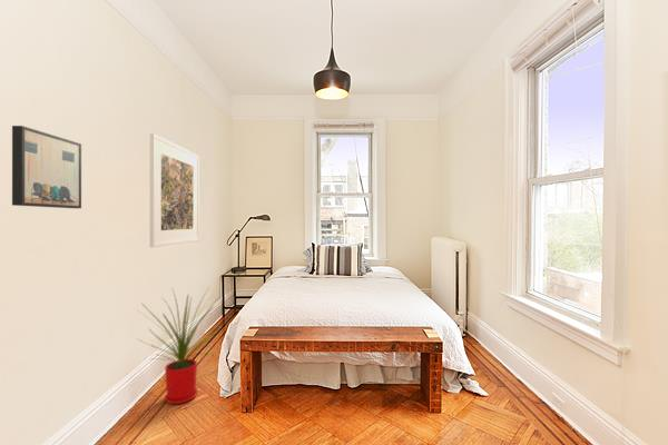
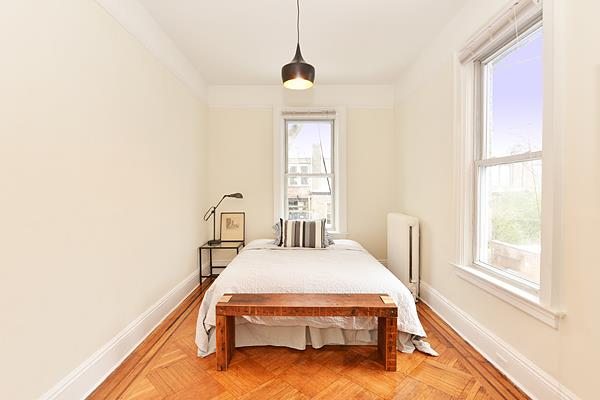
- wall art (50, 171)
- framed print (177, 195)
- house plant (179, 344)
